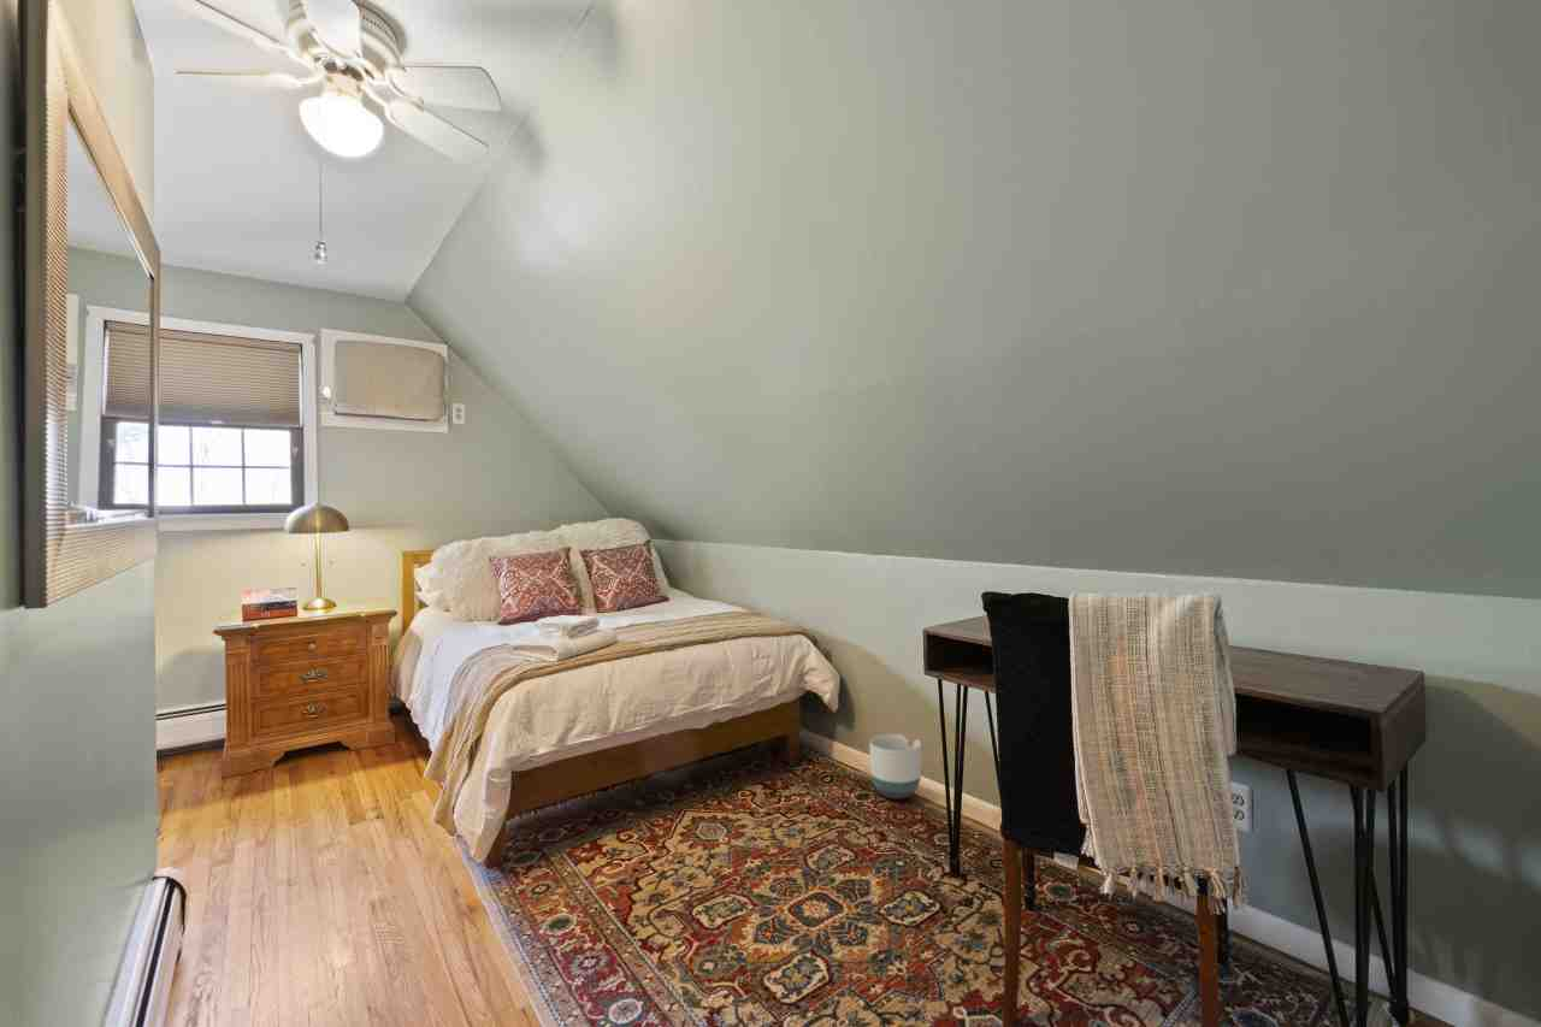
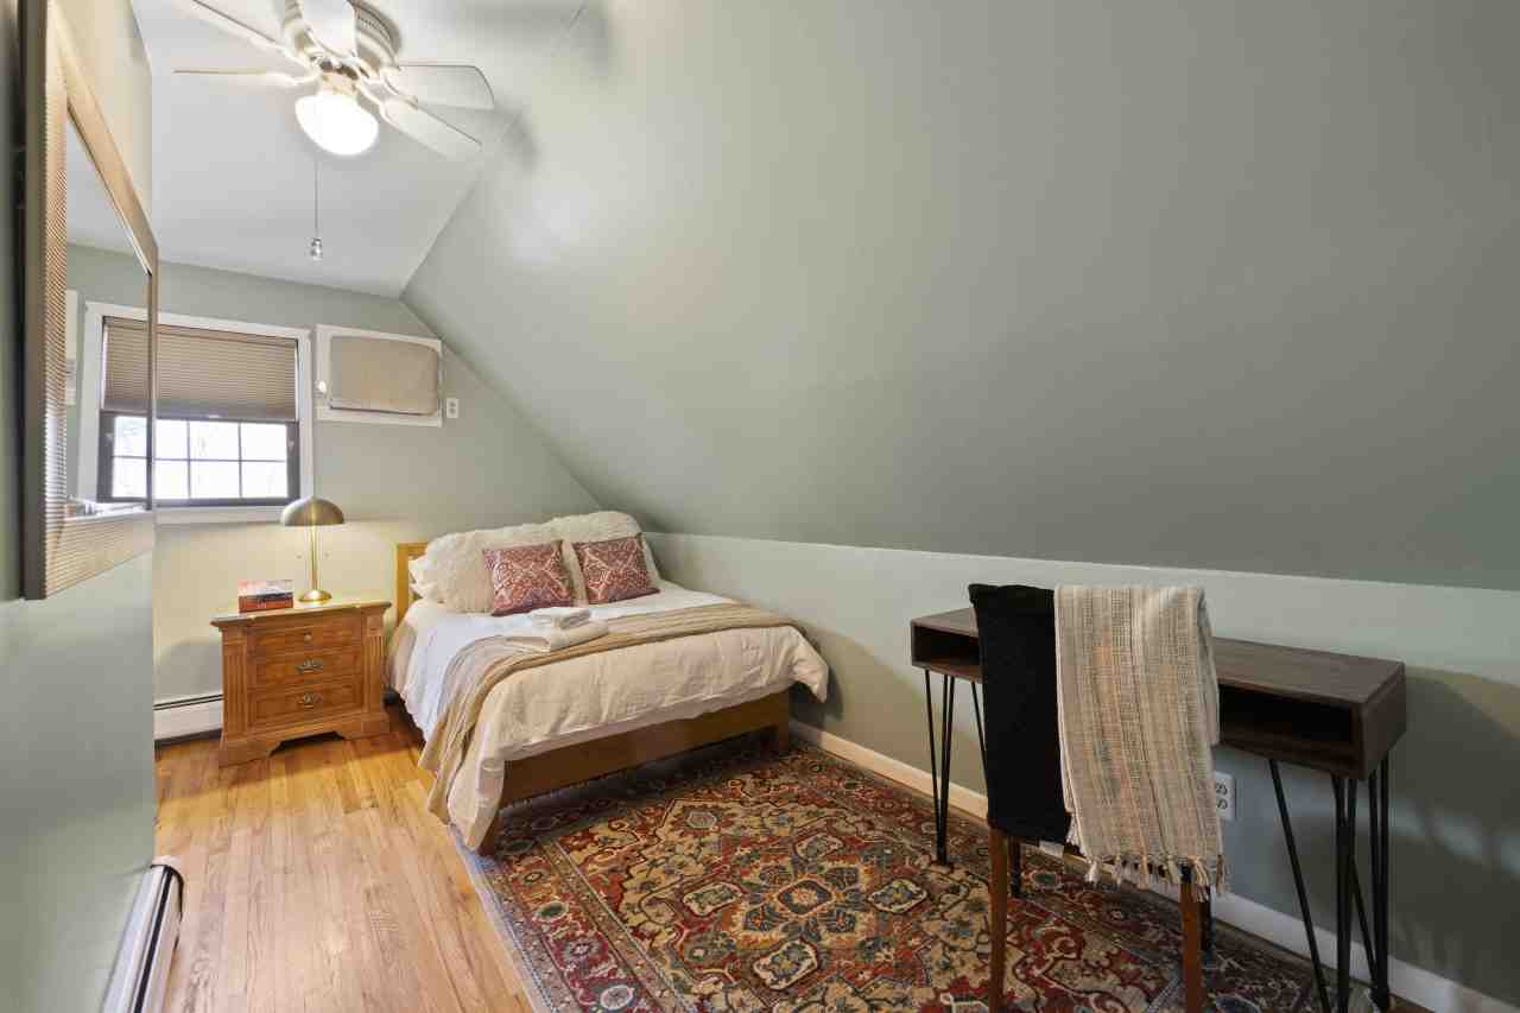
- planter (895, 768)
